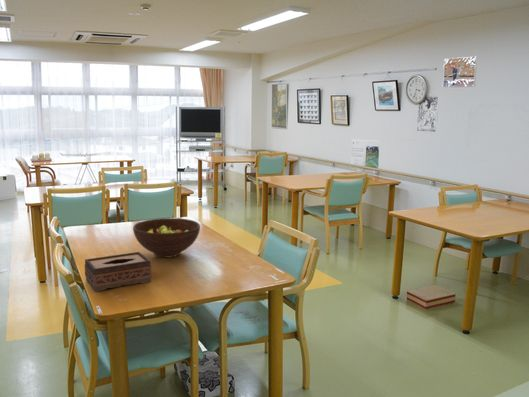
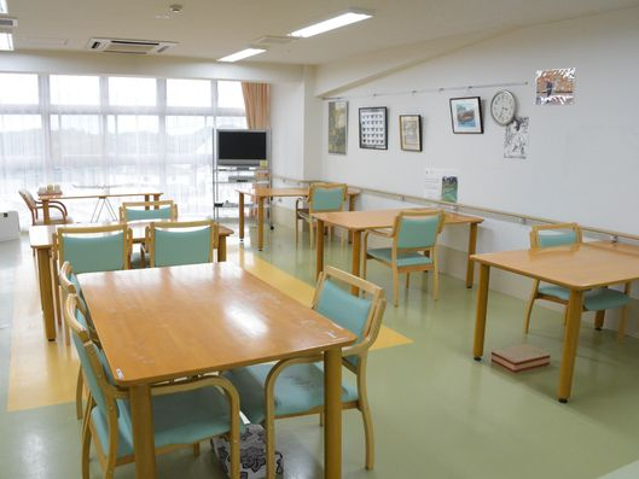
- tissue box (118, 270)
- fruit bowl (167, 240)
